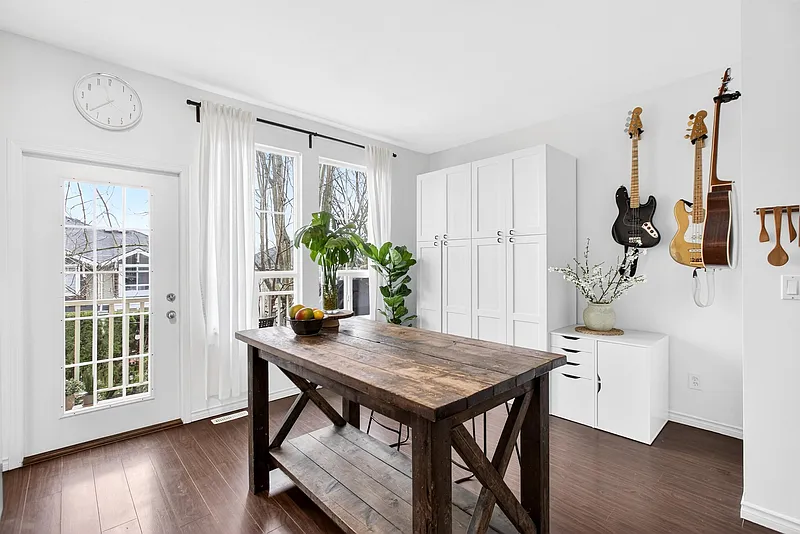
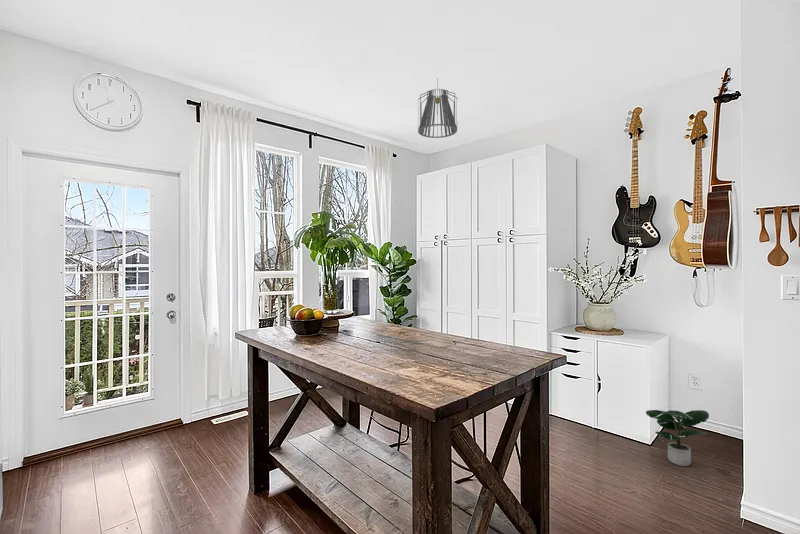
+ potted plant (676, 433)
+ pendant light (437, 104)
